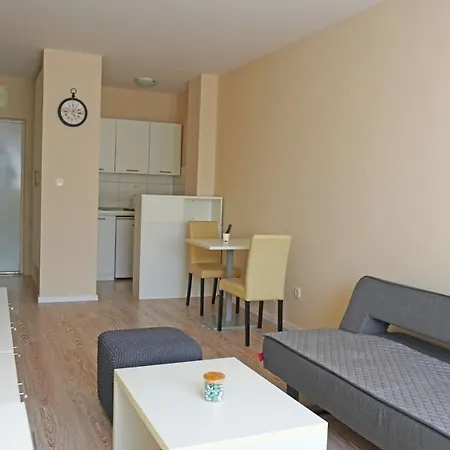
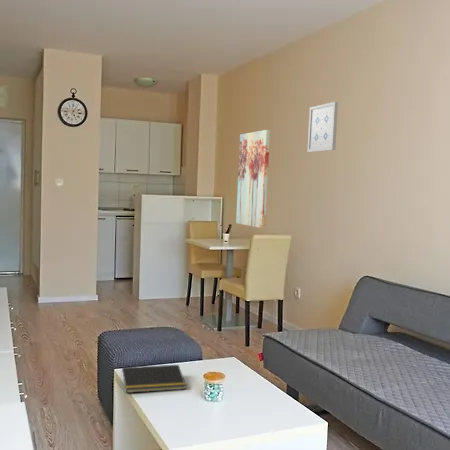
+ wall art (322, 128)
+ wall art (252, 179)
+ notepad (153, 378)
